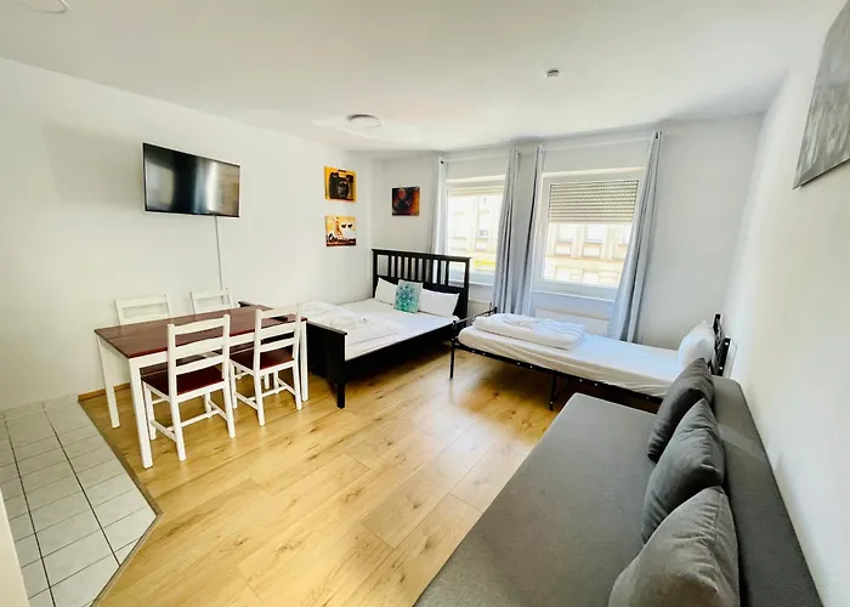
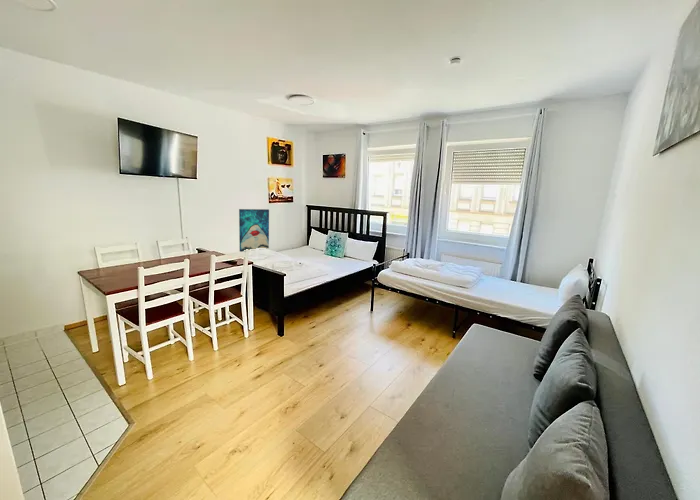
+ wall art (254, 229)
